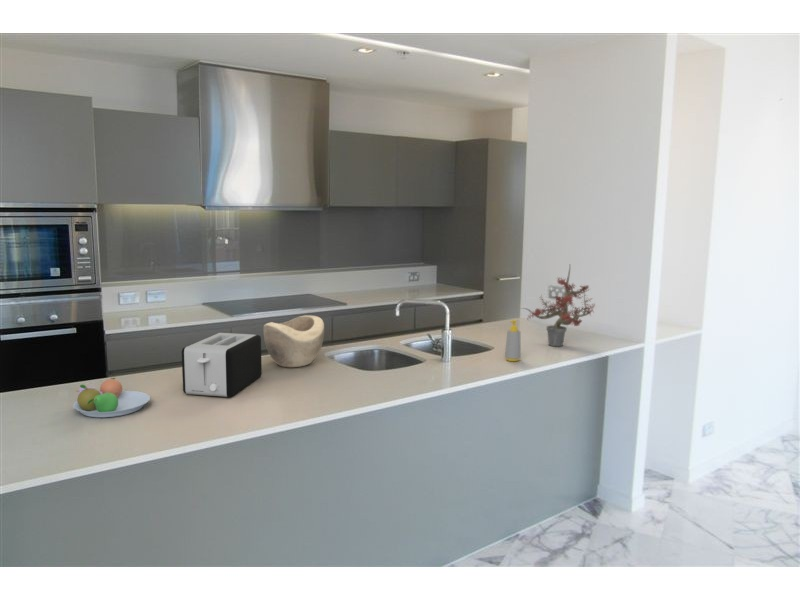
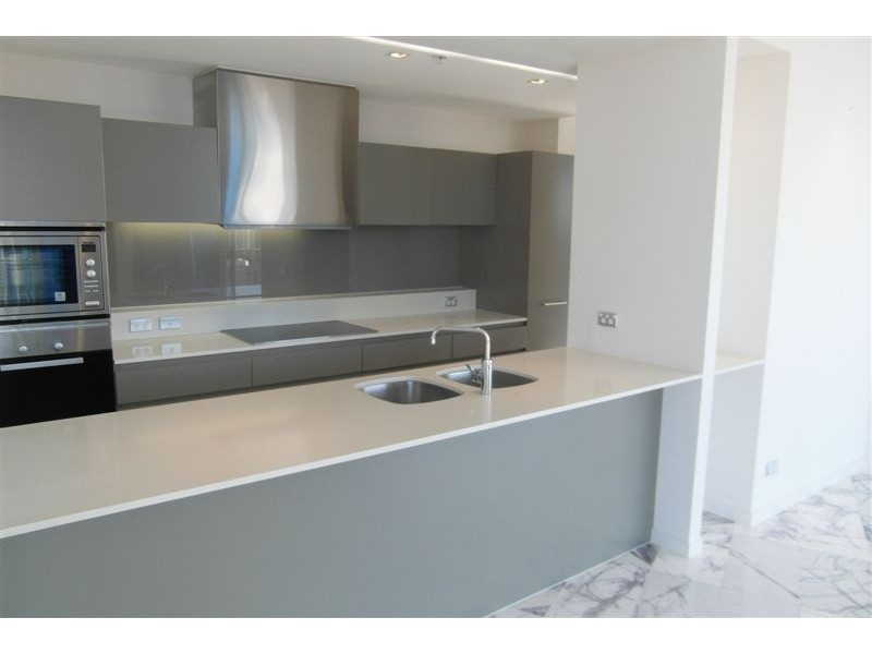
- potted plant (561, 304)
- fruit bowl (109, 395)
- decorative bowl (294, 341)
- soap bottle (513, 339)
- toaster (223, 362)
